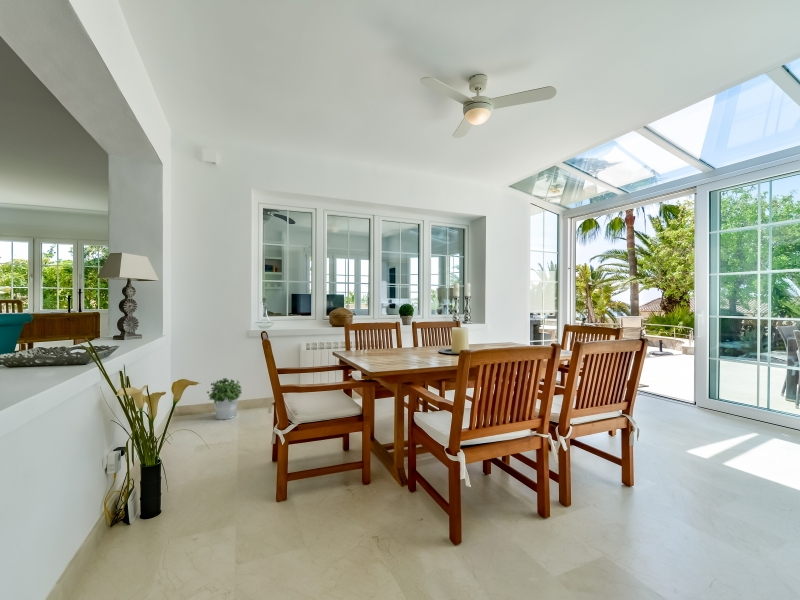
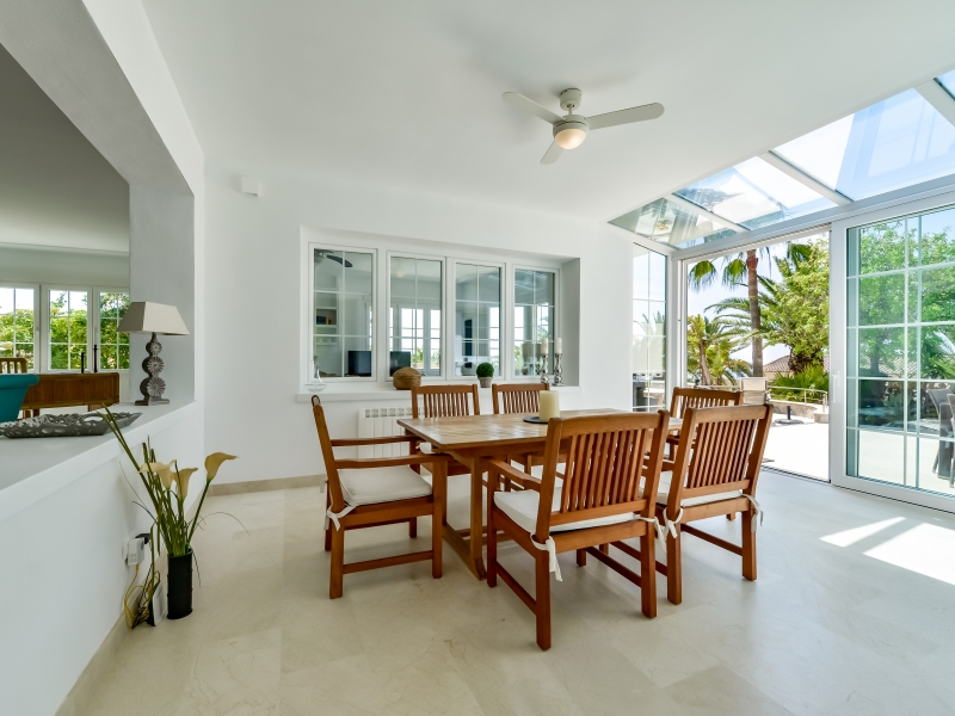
- potted plant (224, 397)
